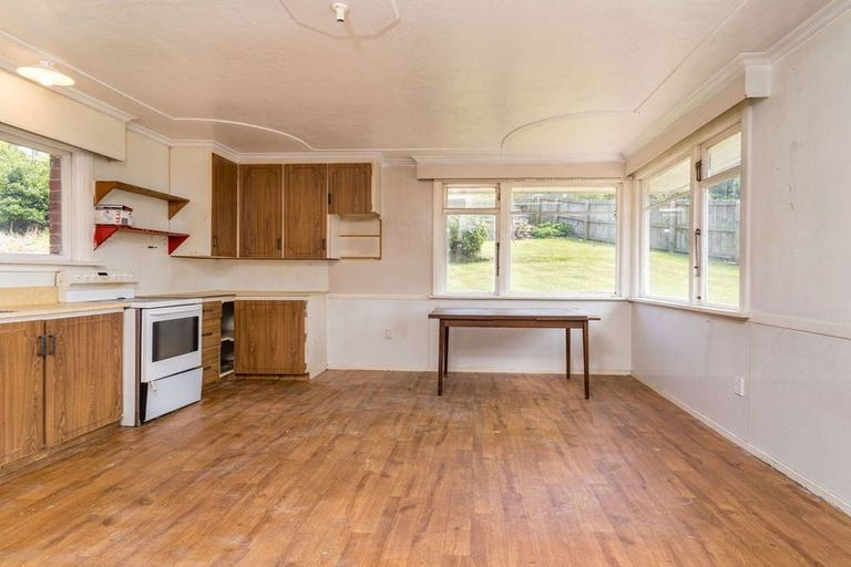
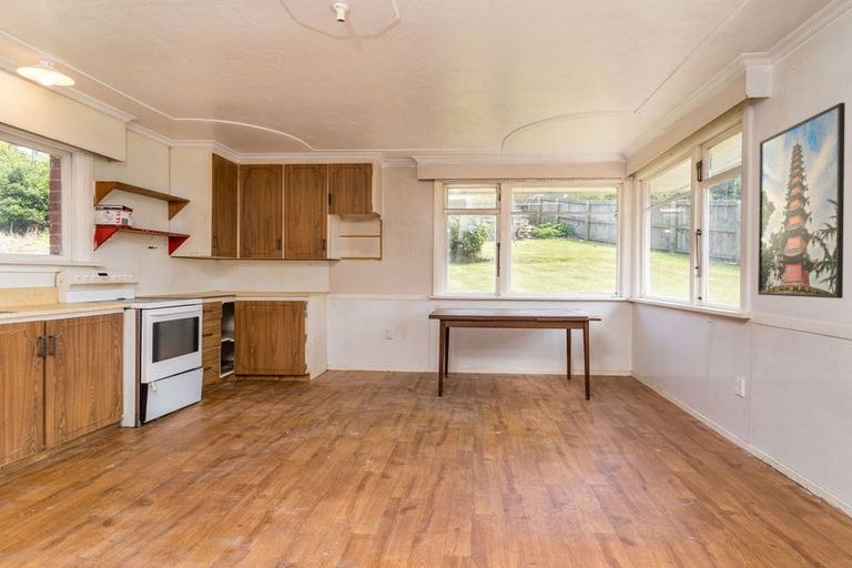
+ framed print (795, 210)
